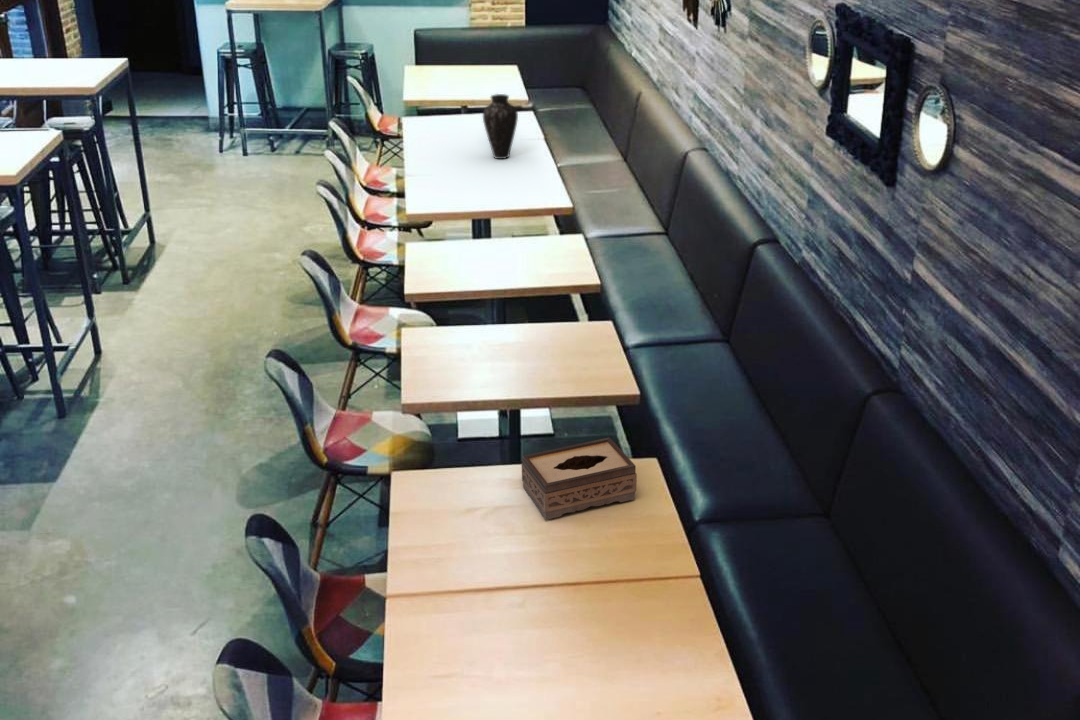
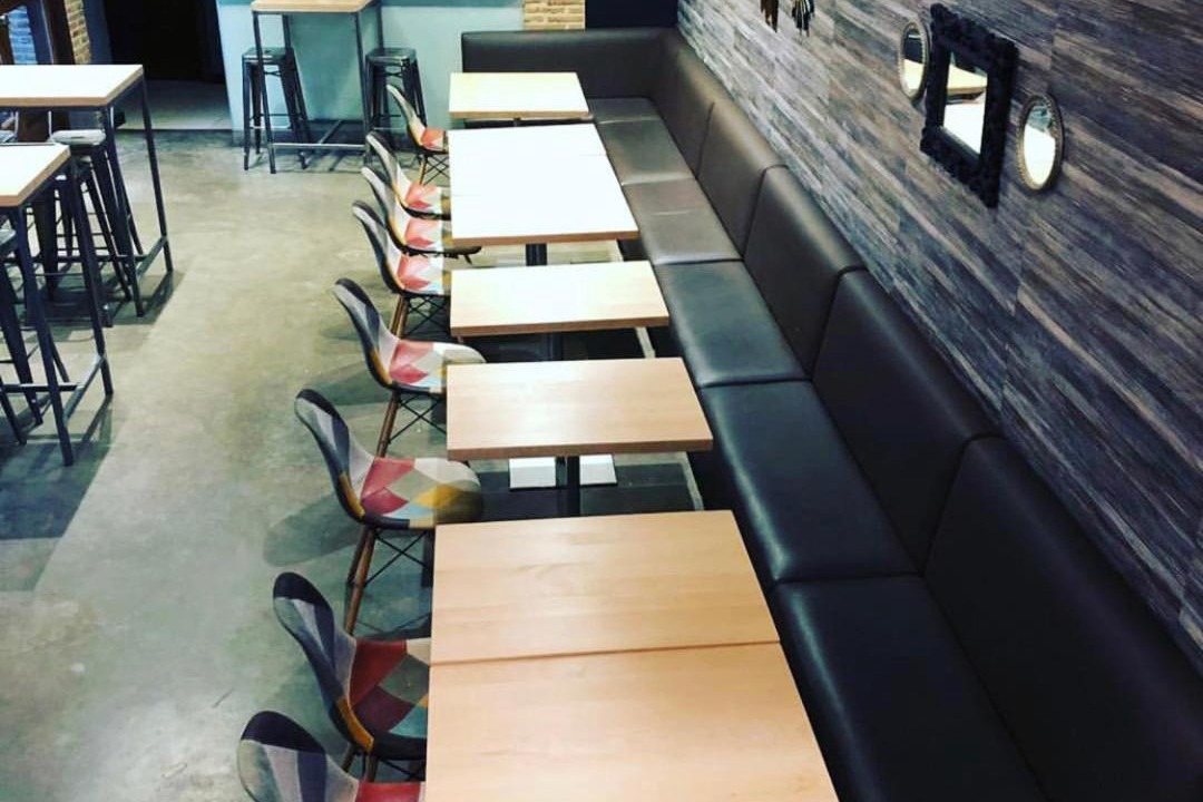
- tissue box (578, 477)
- vase (500, 126)
